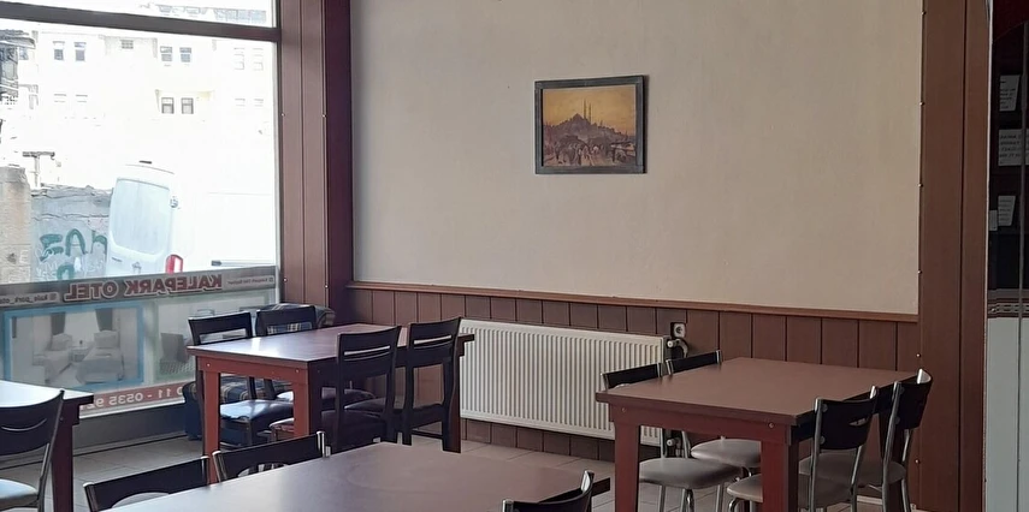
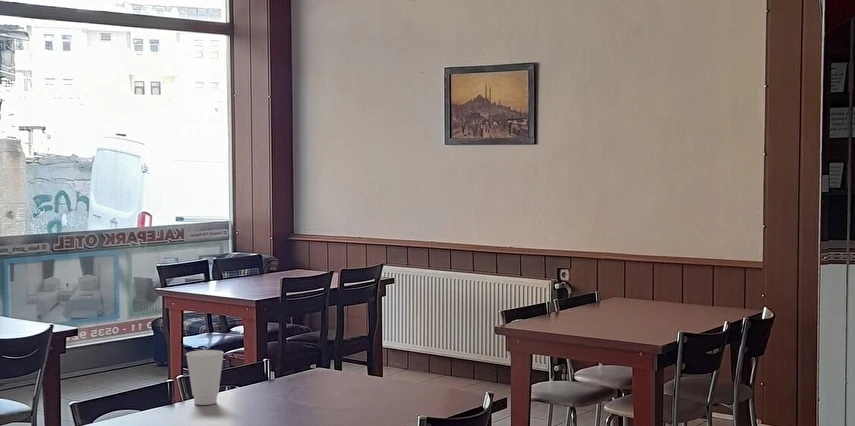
+ cup (205, 377)
